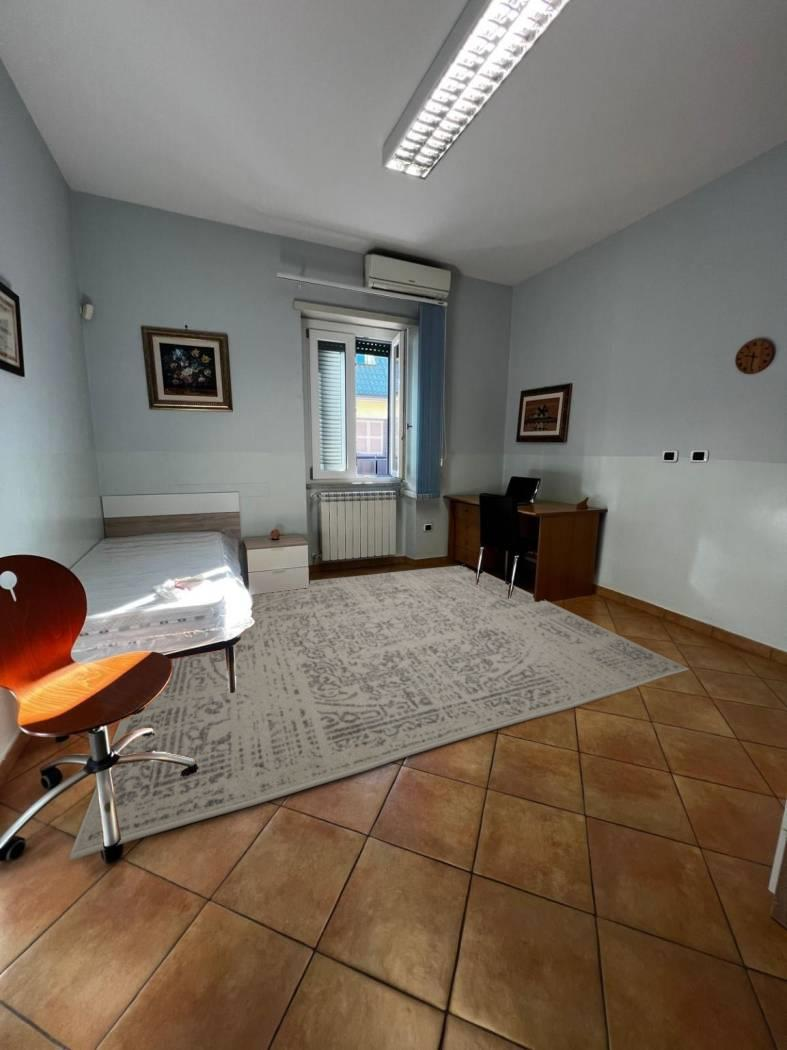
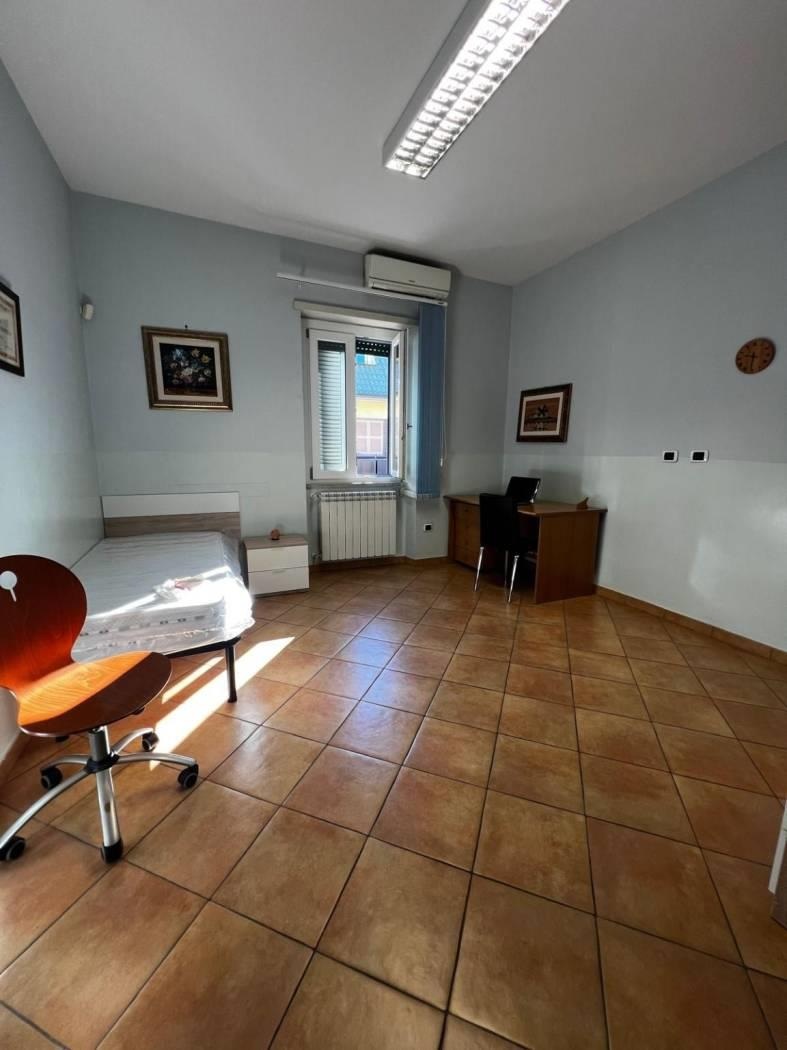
- rug (384, 625)
